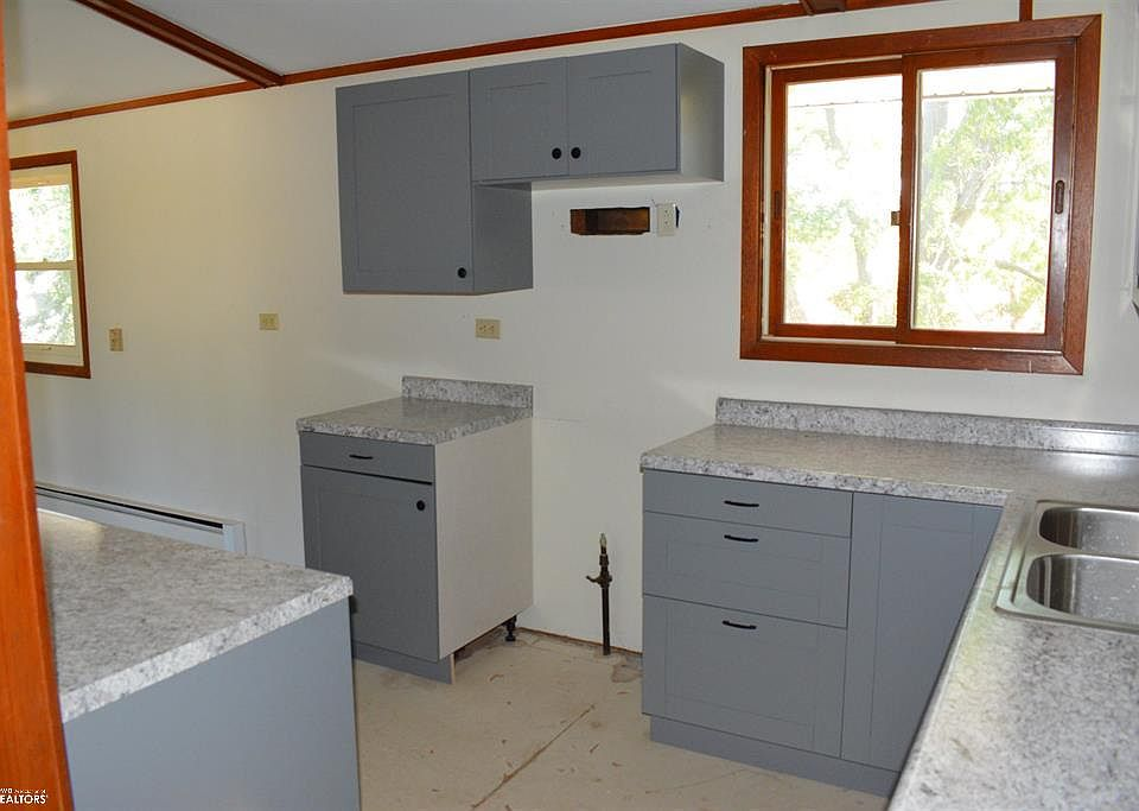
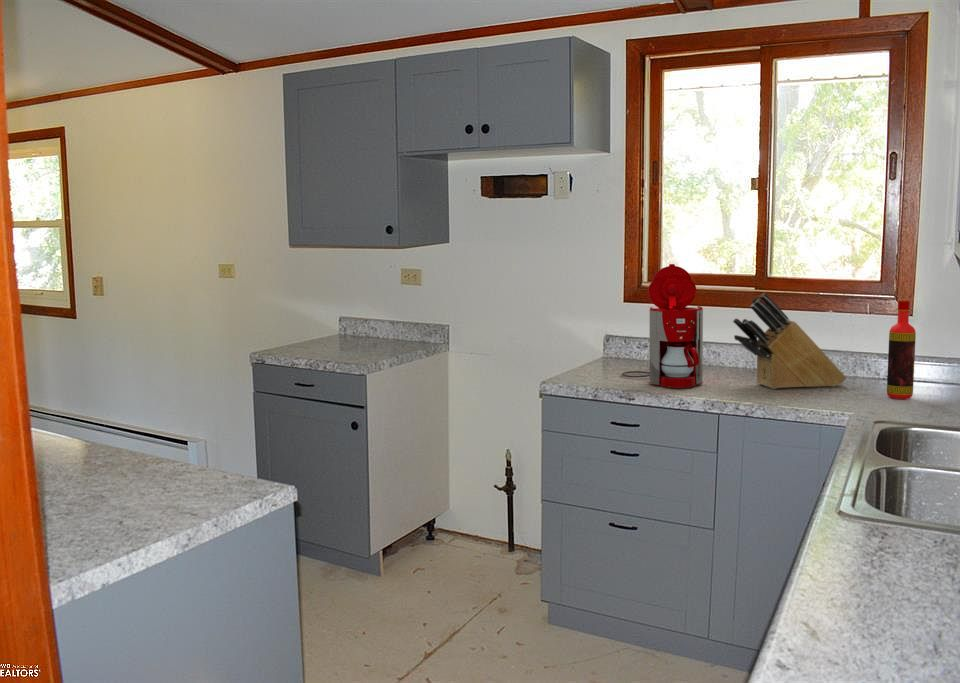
+ bottle (901, 348)
+ coffee maker (661, 322)
+ knife block (788, 339)
